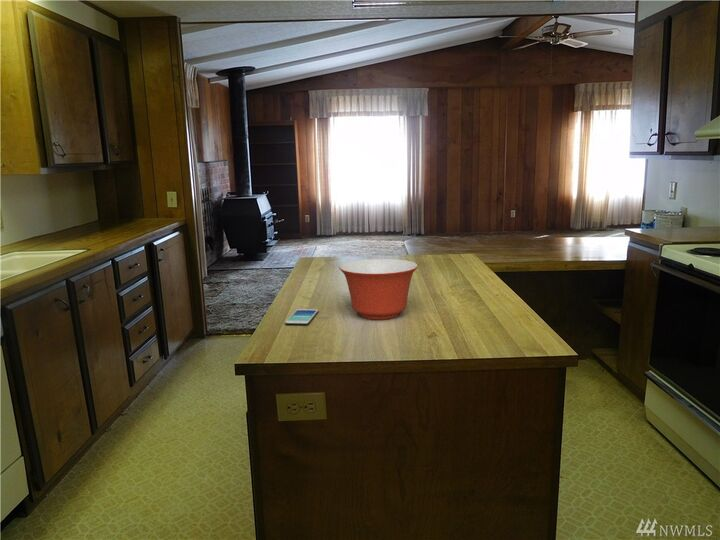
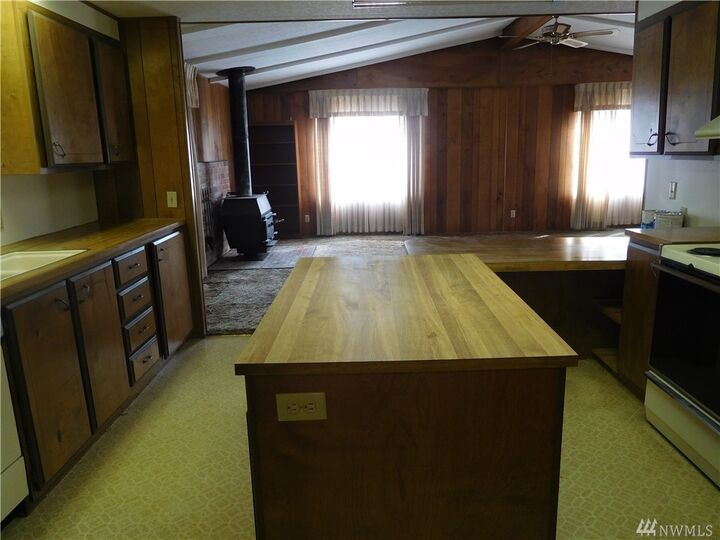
- mixing bowl (378, 289)
- smartphone (302, 316)
